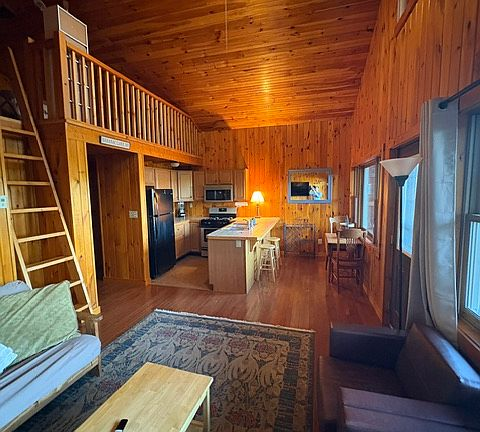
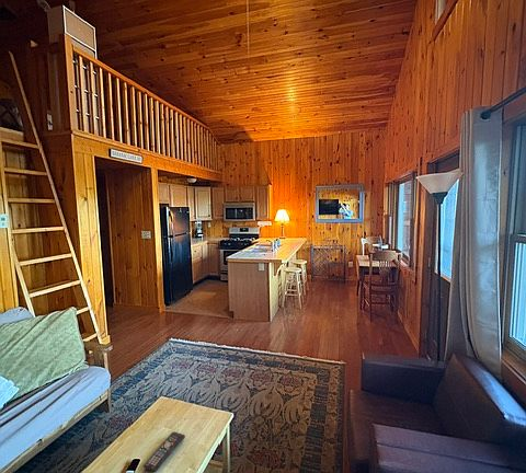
+ remote control (165, 449)
